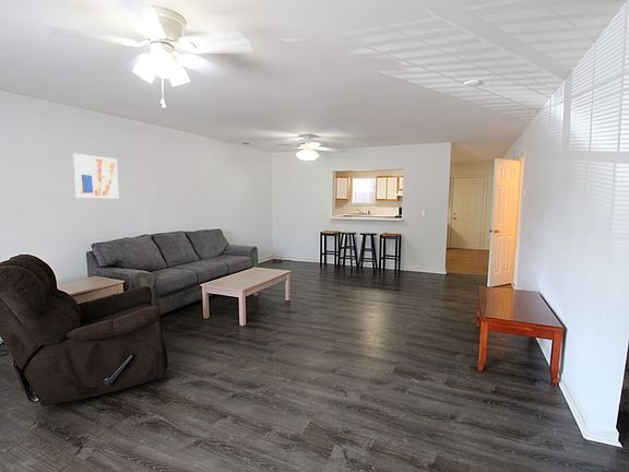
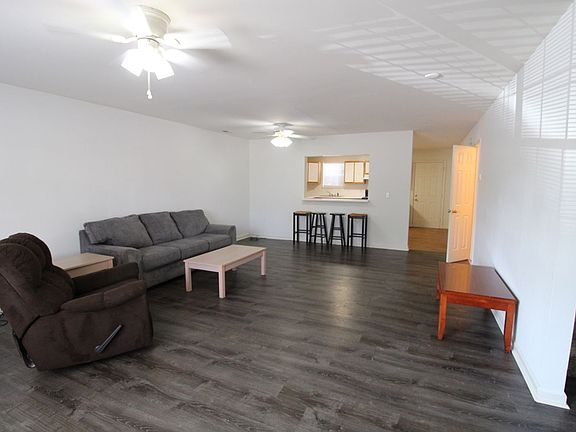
- wall art (97, 177)
